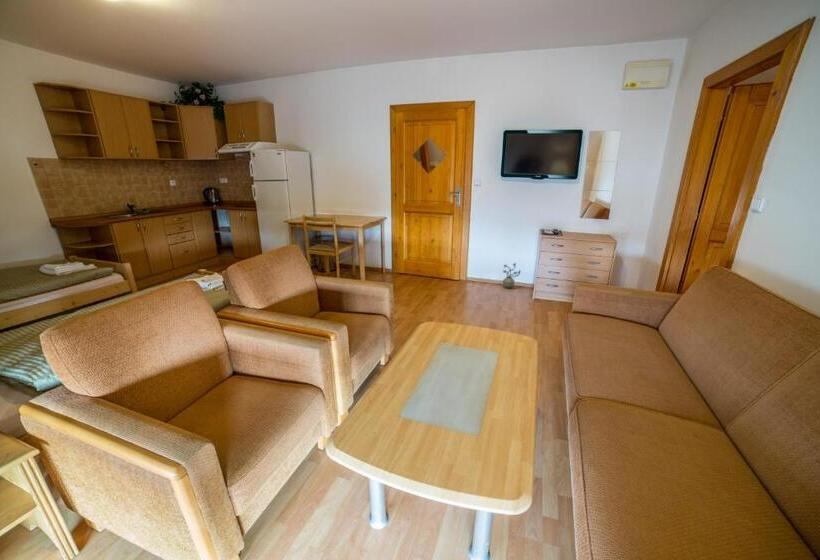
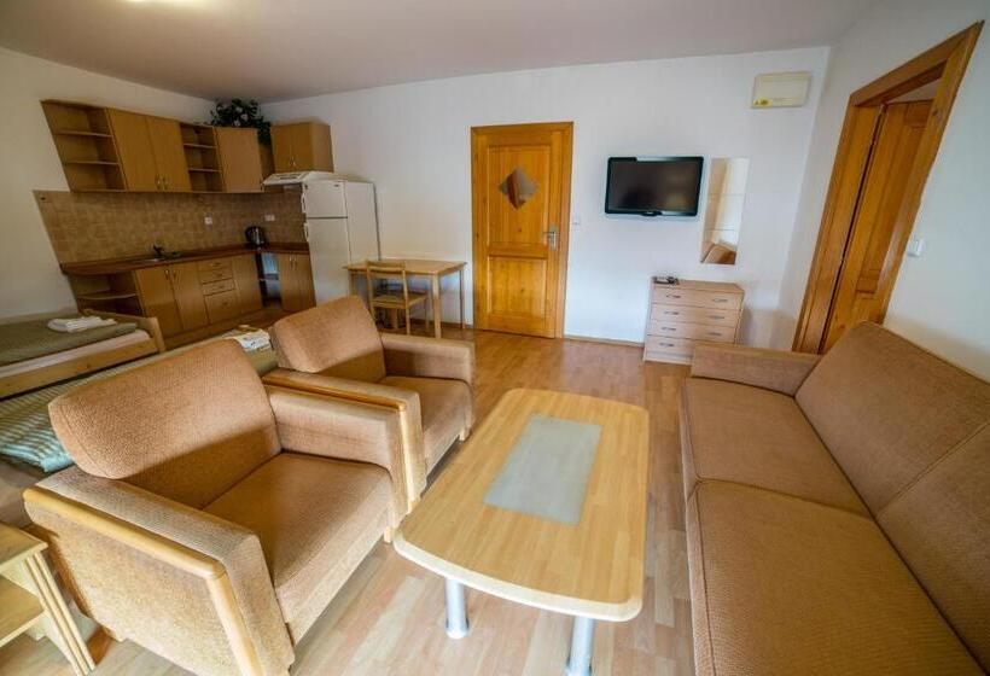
- potted plant (510, 275)
